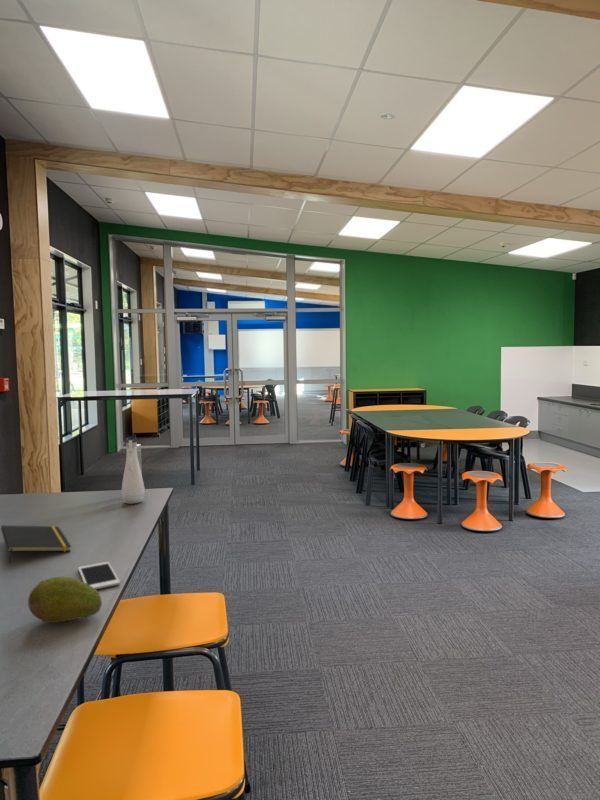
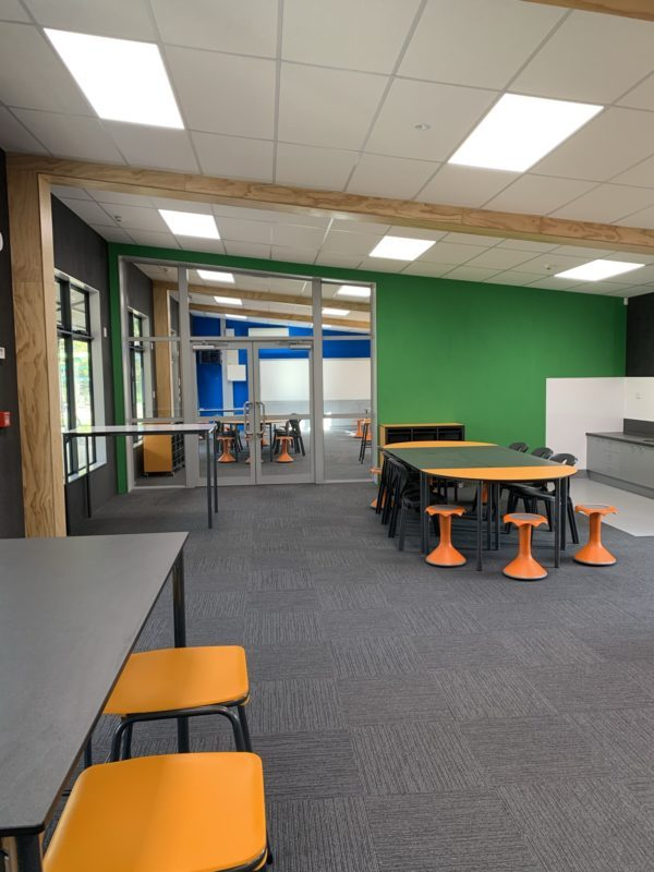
- notepad (35, 537)
- cell phone (98, 575)
- water bottle (133, 468)
- fruit (66, 598)
